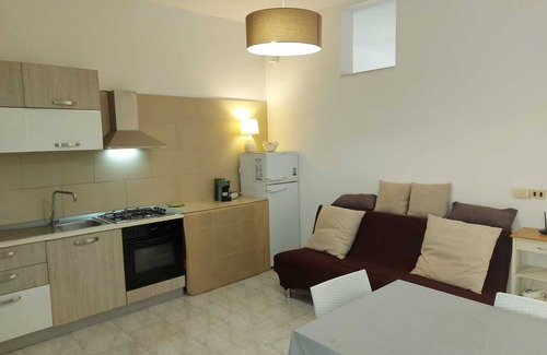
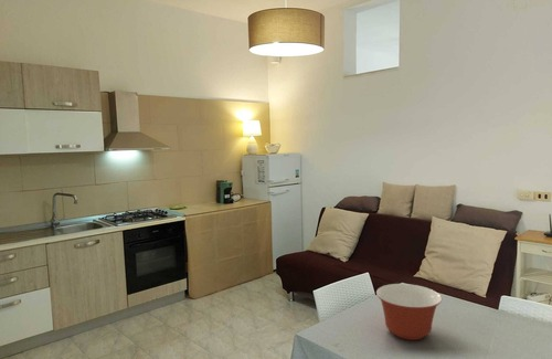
+ mixing bowl (407, 313)
